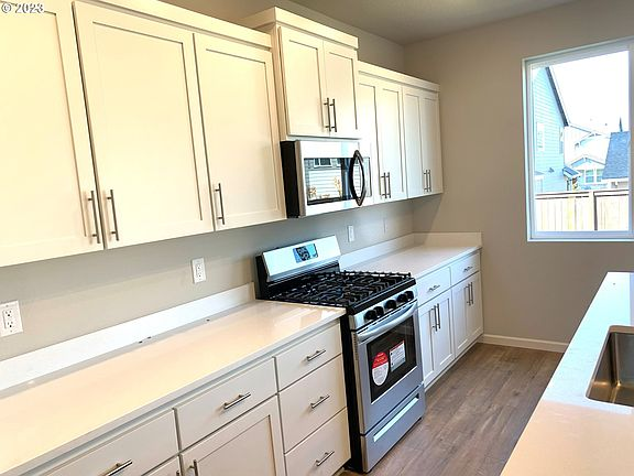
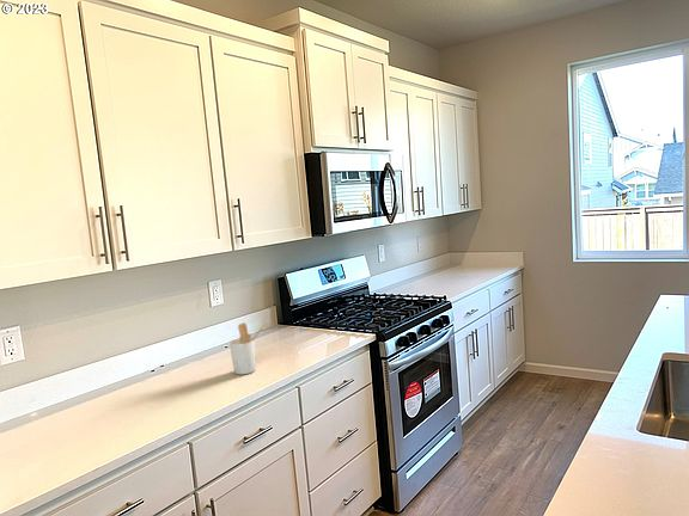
+ utensil holder (249, 348)
